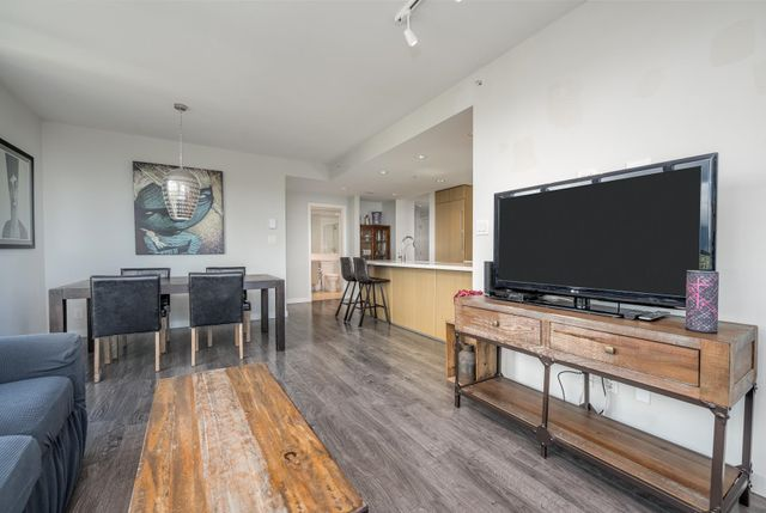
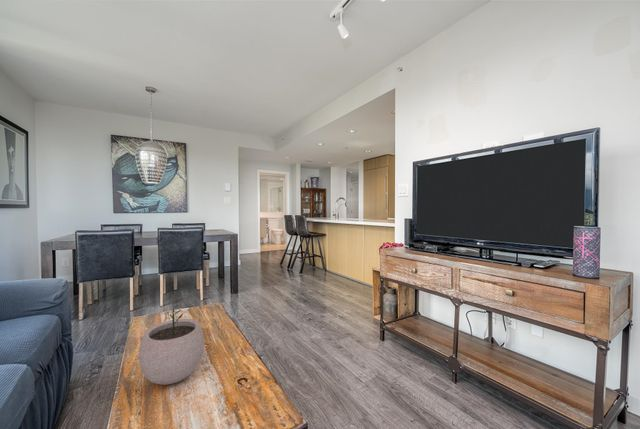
+ plant pot (173, 342)
